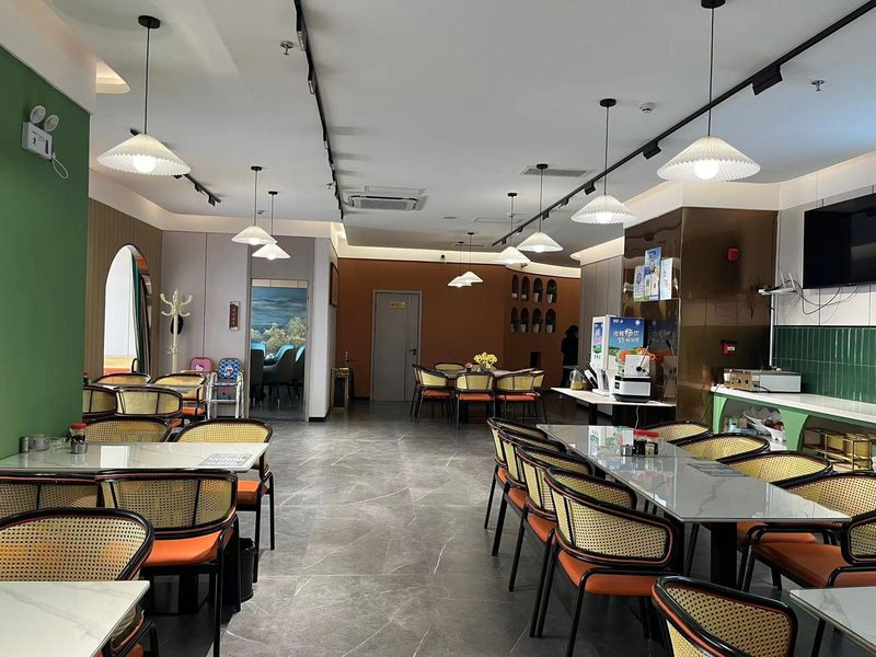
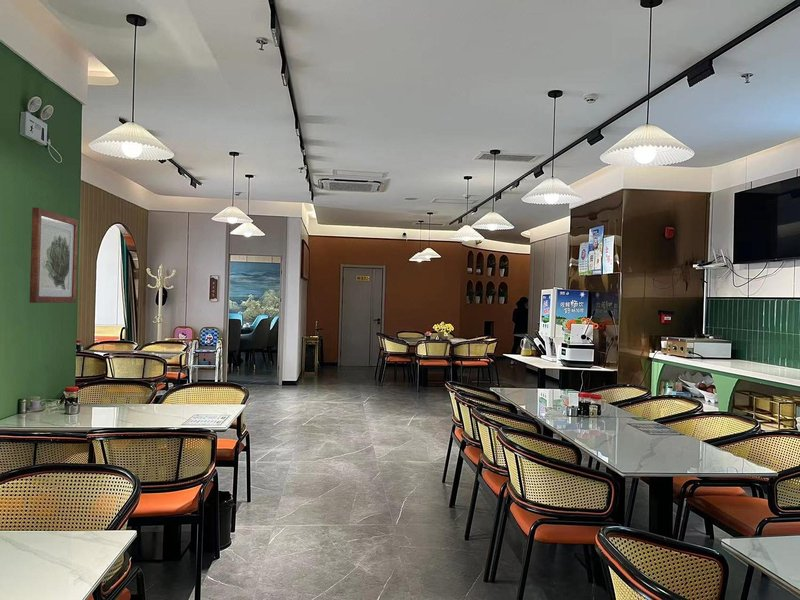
+ wall art (55, 258)
